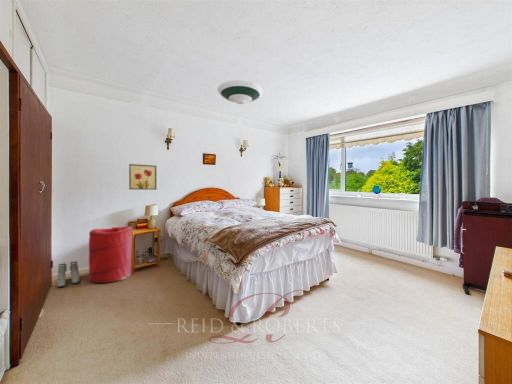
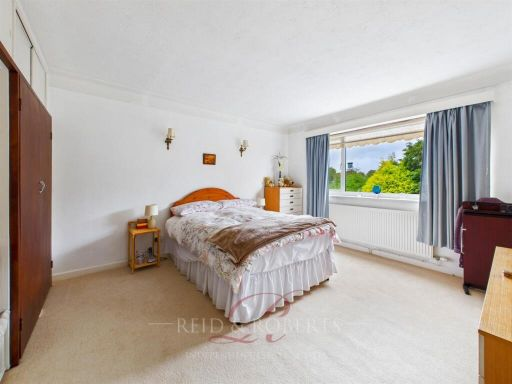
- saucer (240, 97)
- boots (66, 271)
- laundry hamper (111, 251)
- wall art (143, 177)
